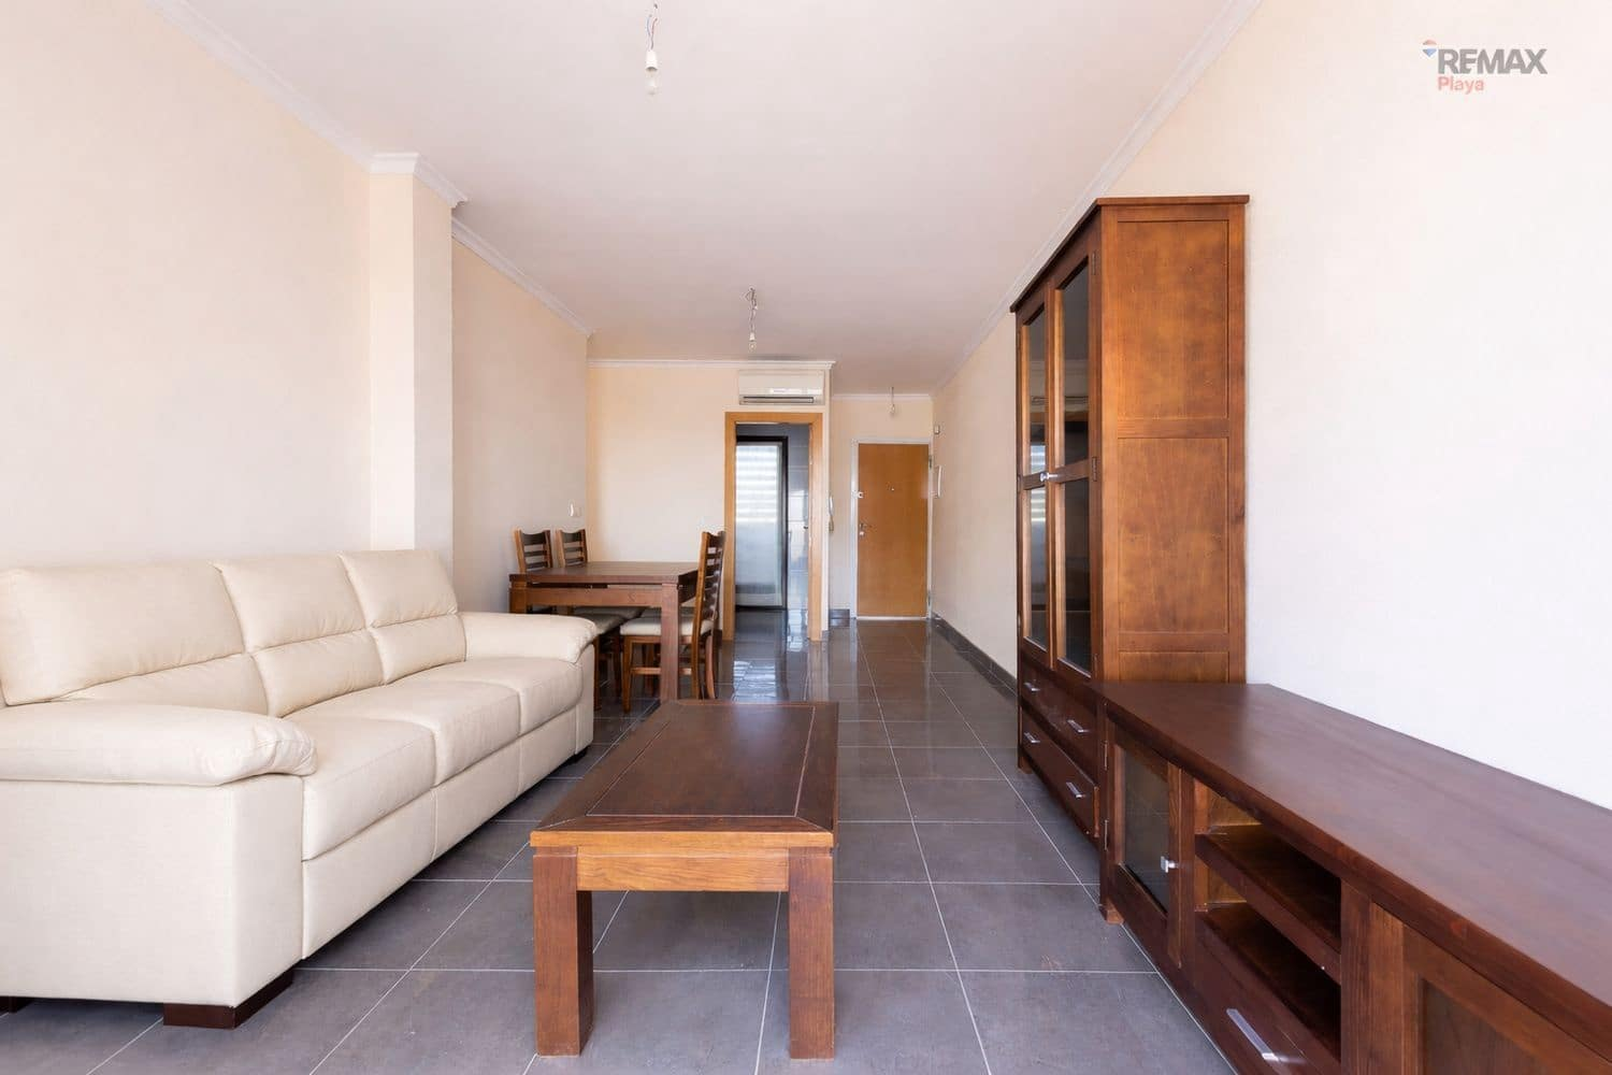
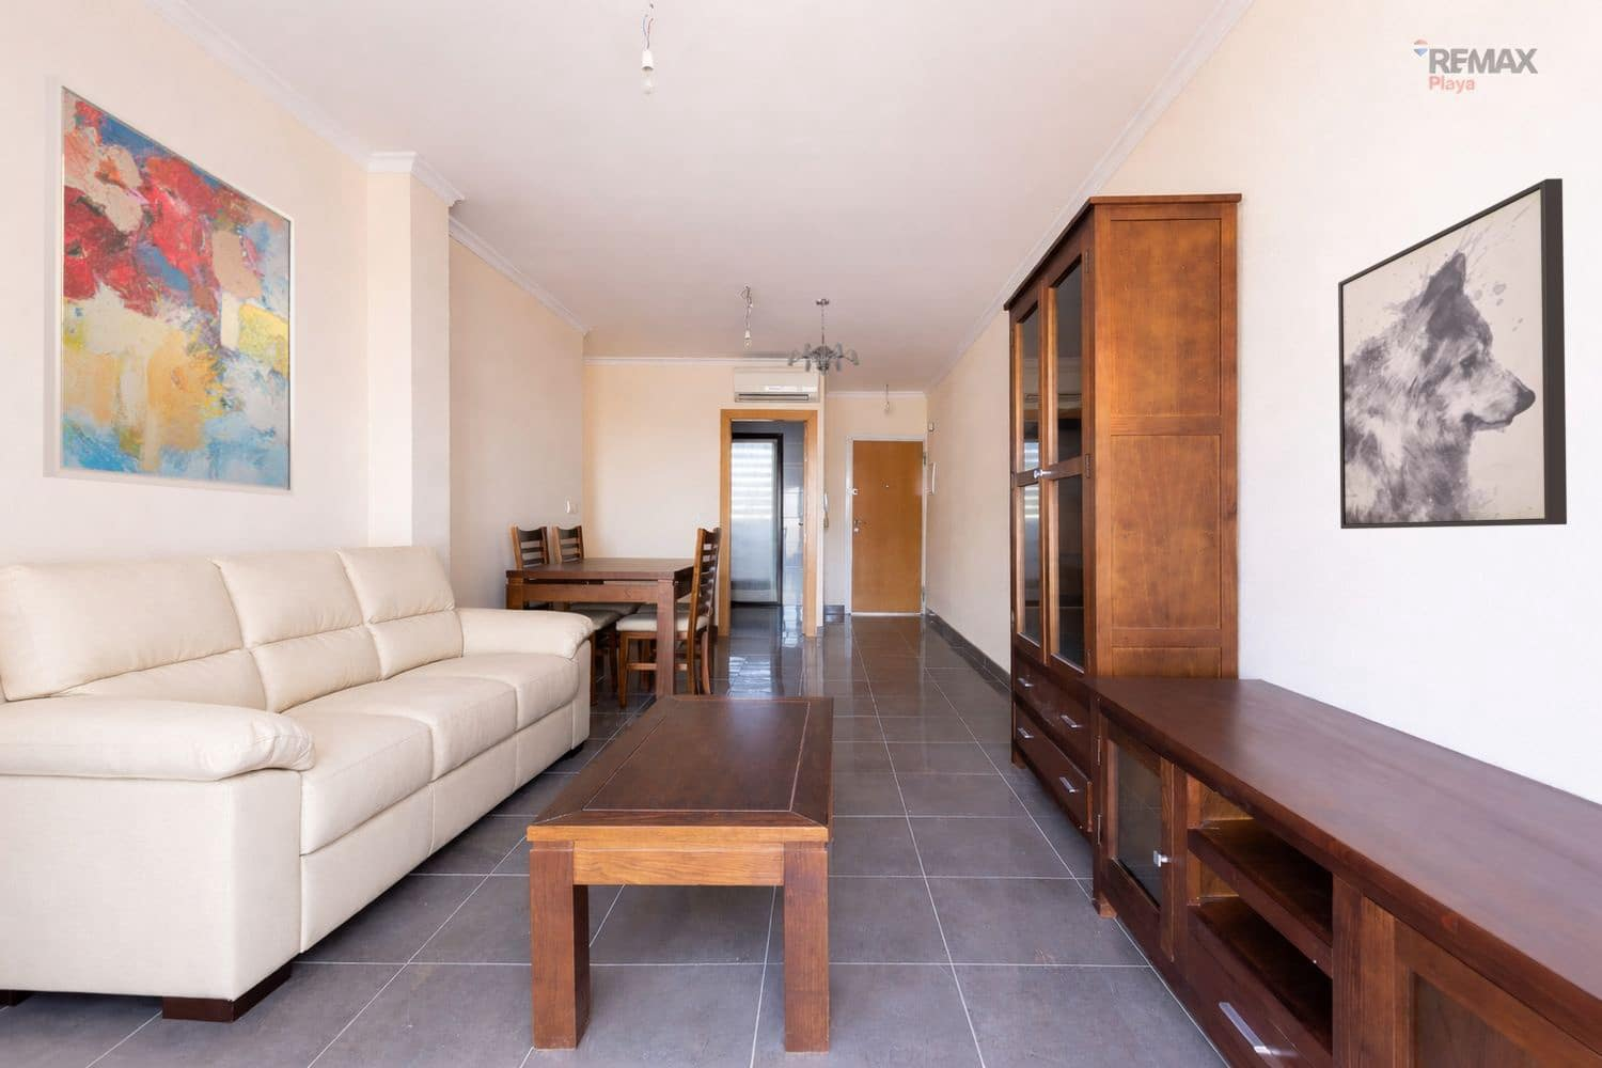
+ chandelier (822, 337)
+ wall art (1433, 383)
+ wall art (191, 323)
